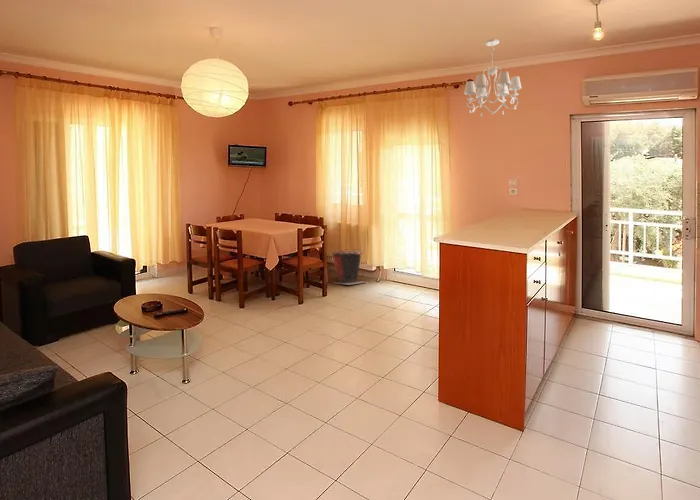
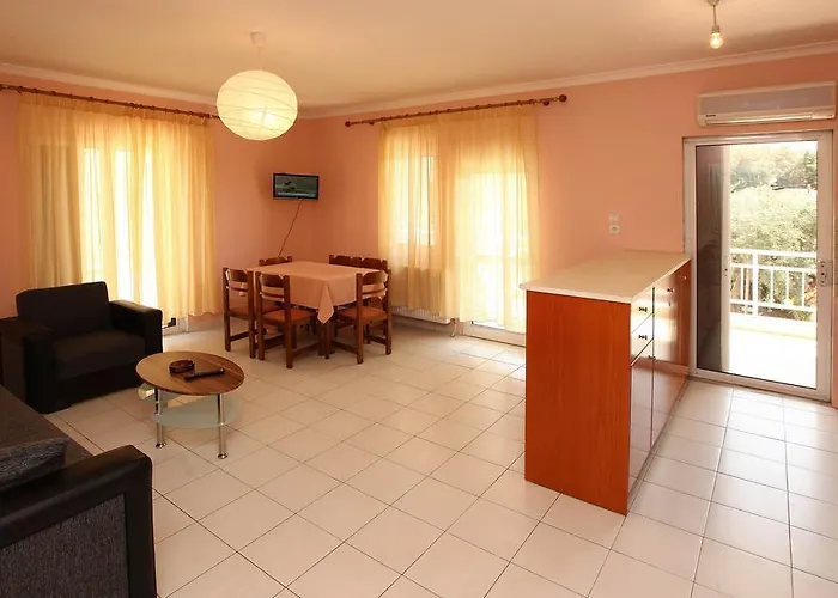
- waste bin (346, 265)
- chandelier (492, 76)
